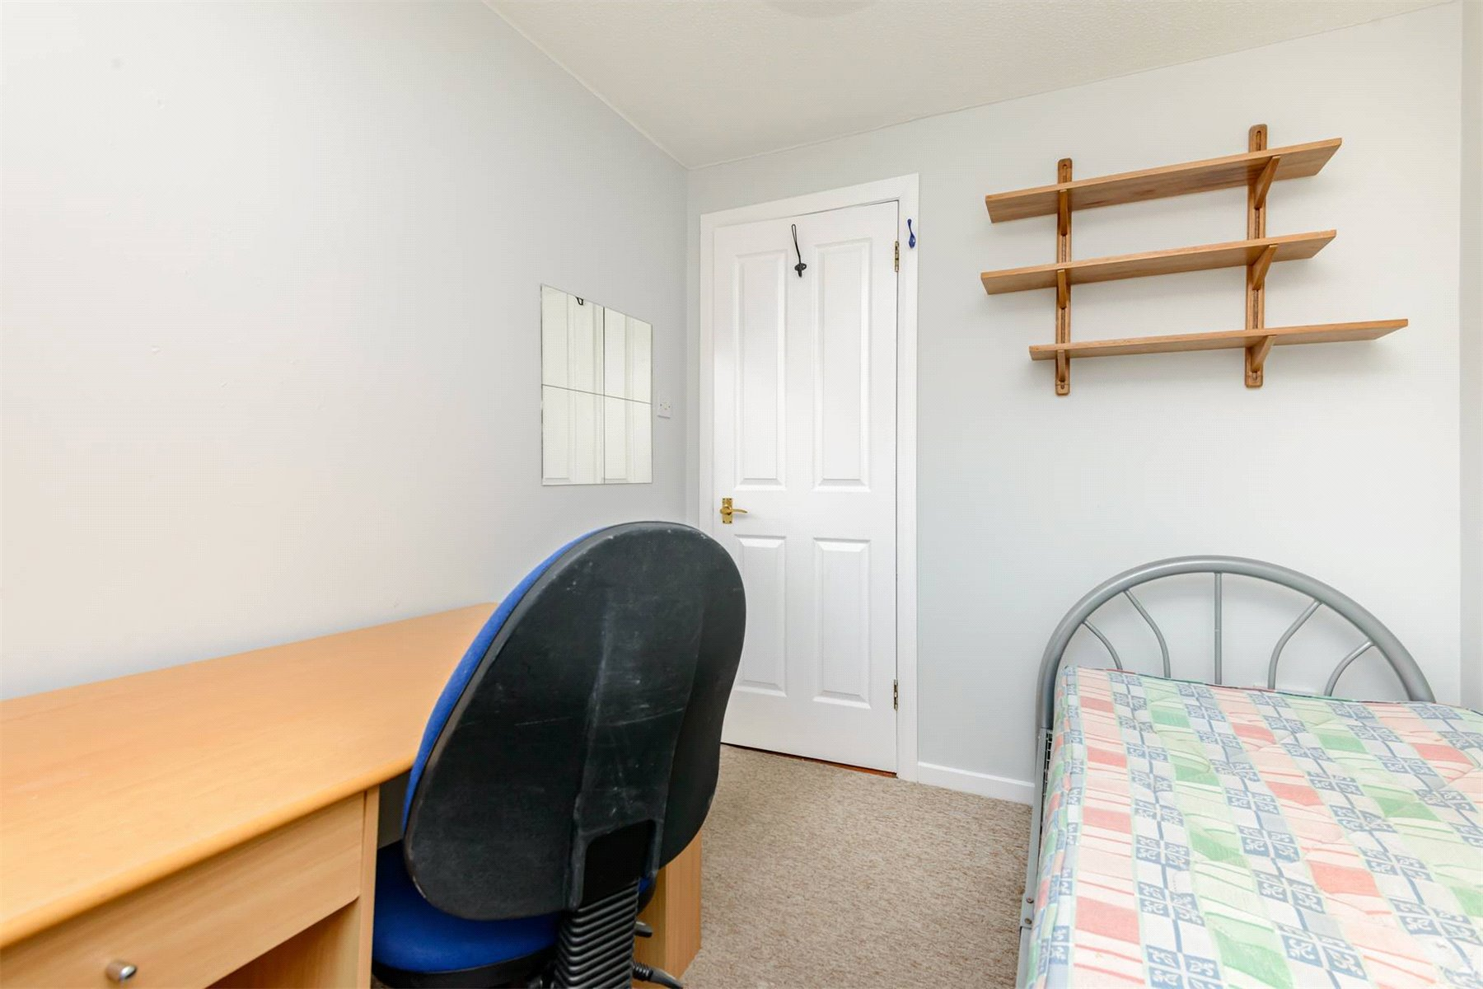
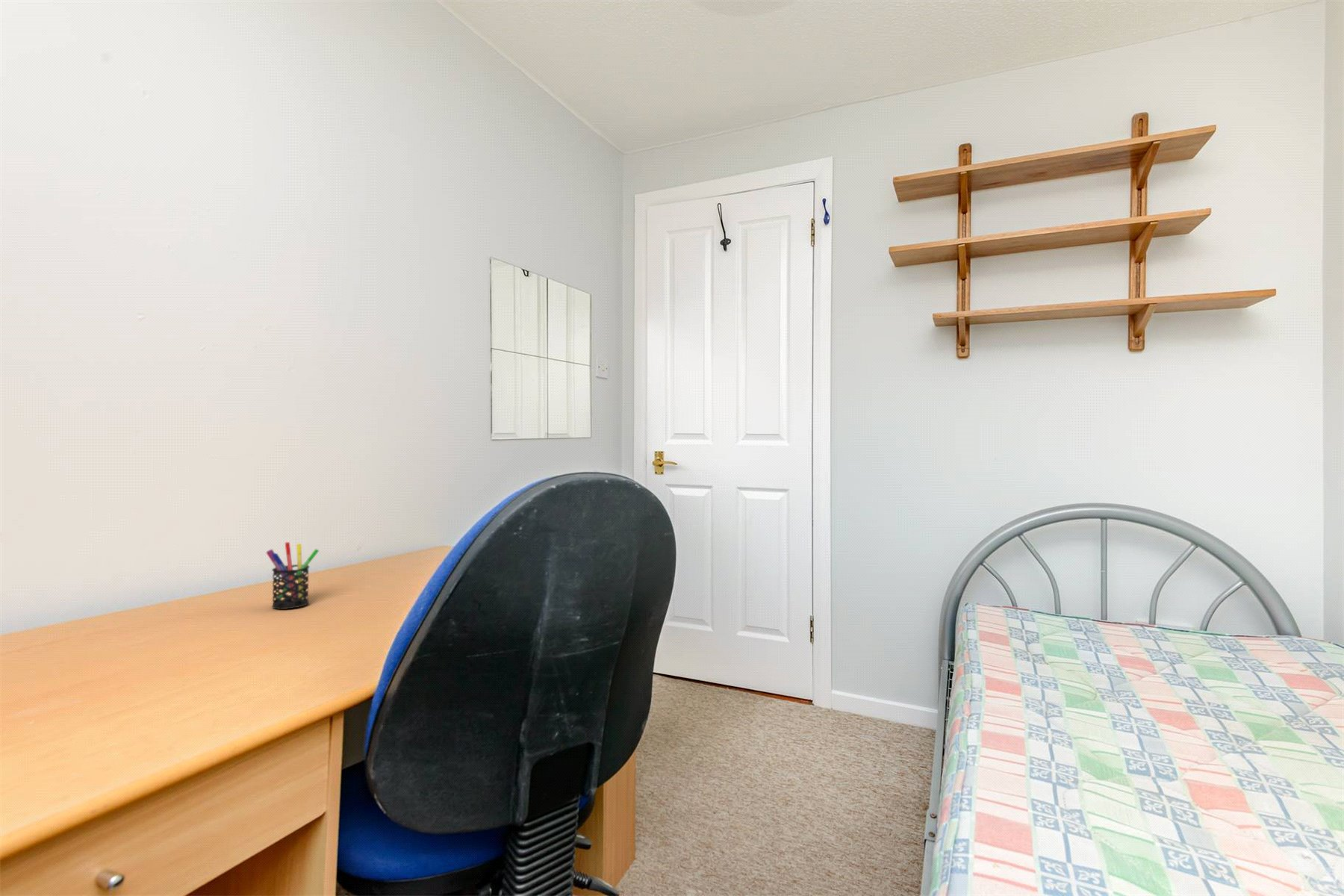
+ pen holder (294, 573)
